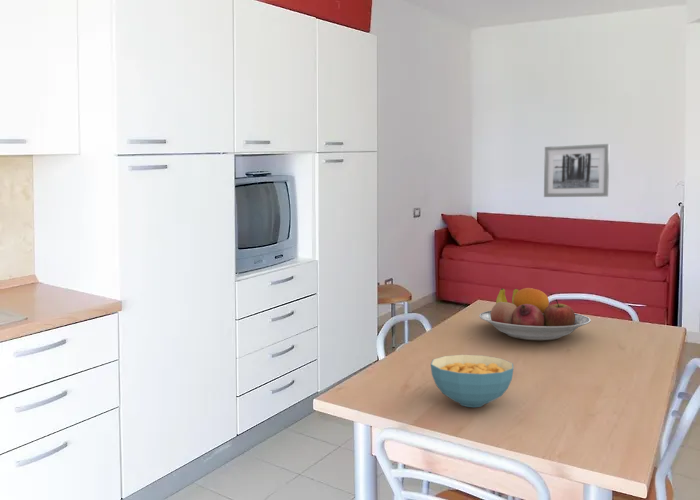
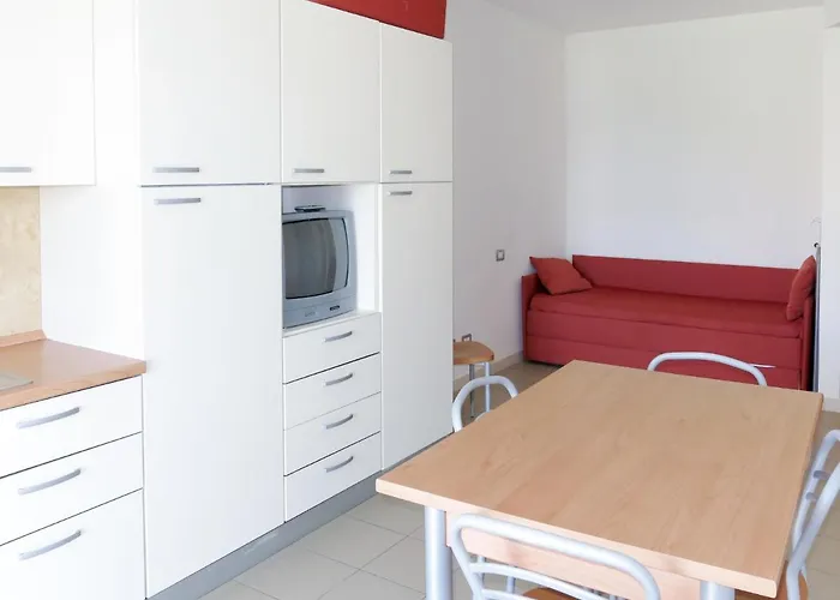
- wall art (575, 171)
- cereal bowl (471, 383)
- fruit bowl (533, 312)
